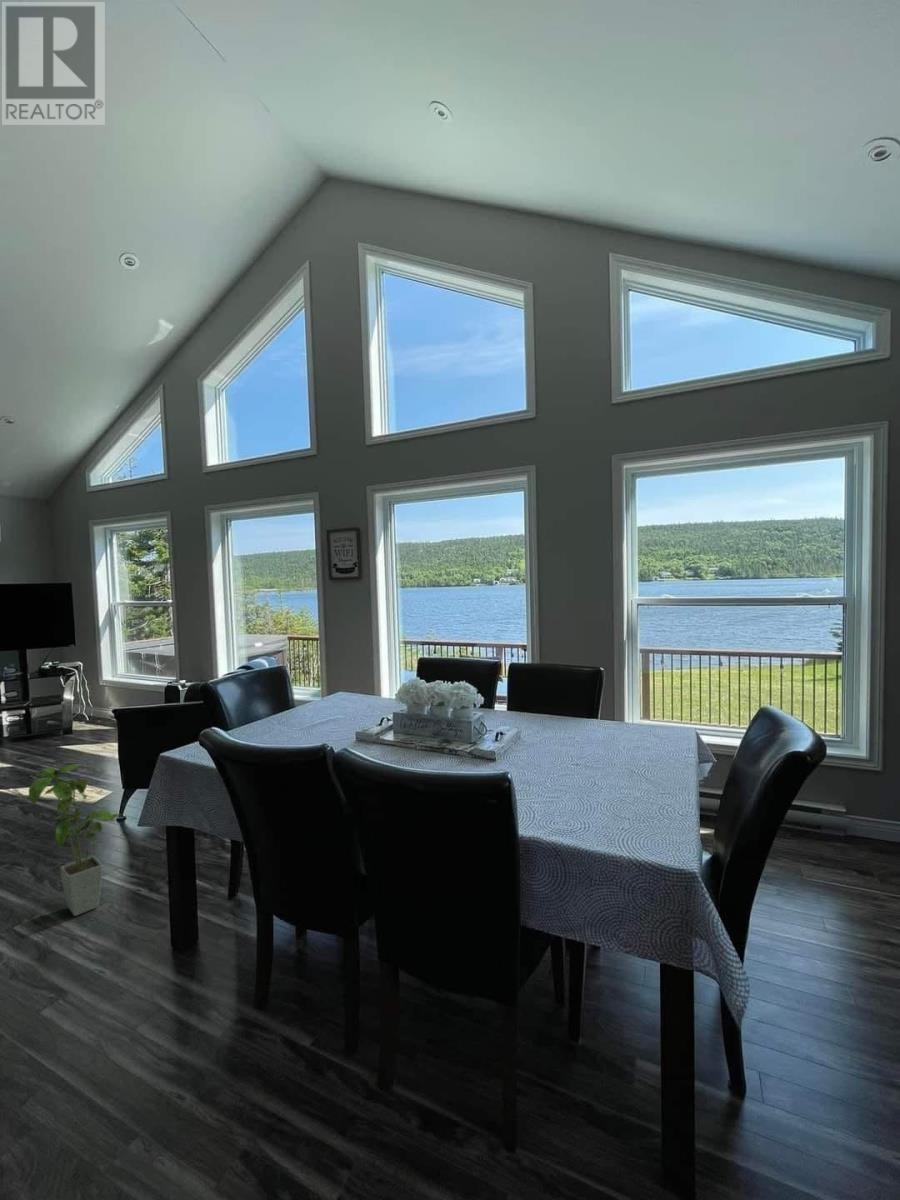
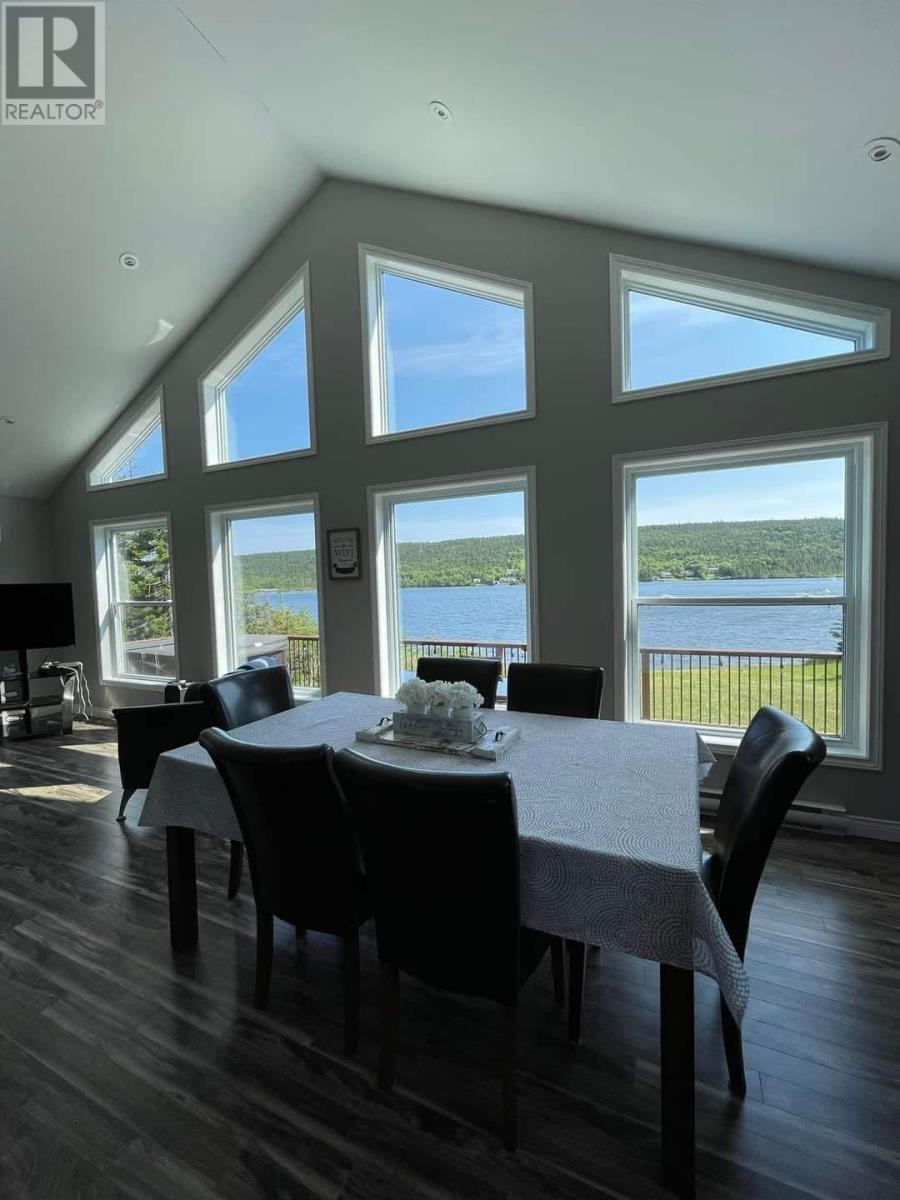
- house plant (77, 840)
